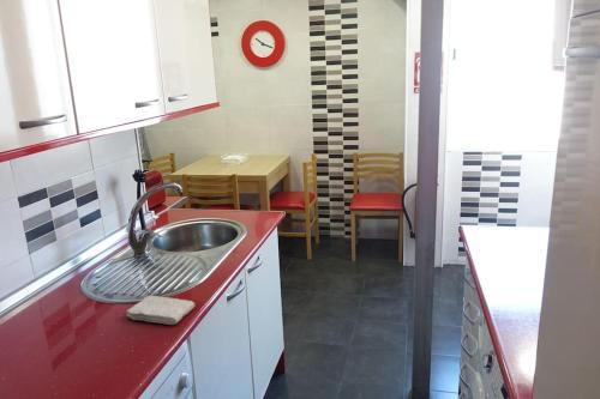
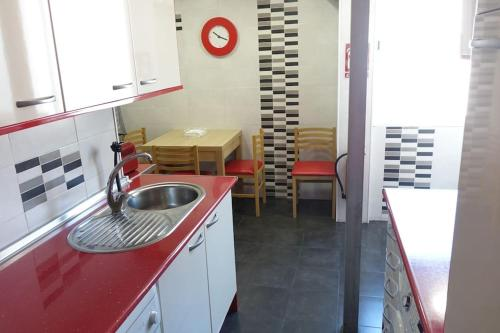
- washcloth (161, 308)
